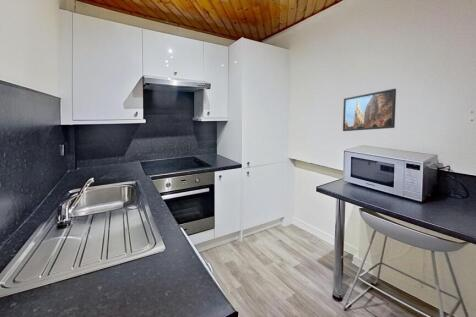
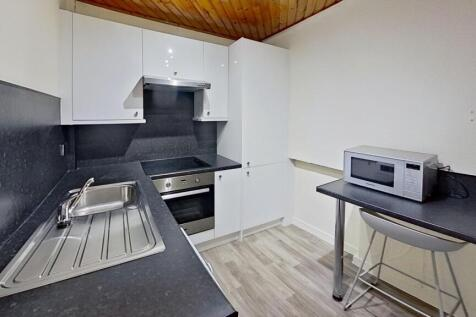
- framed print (366, 111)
